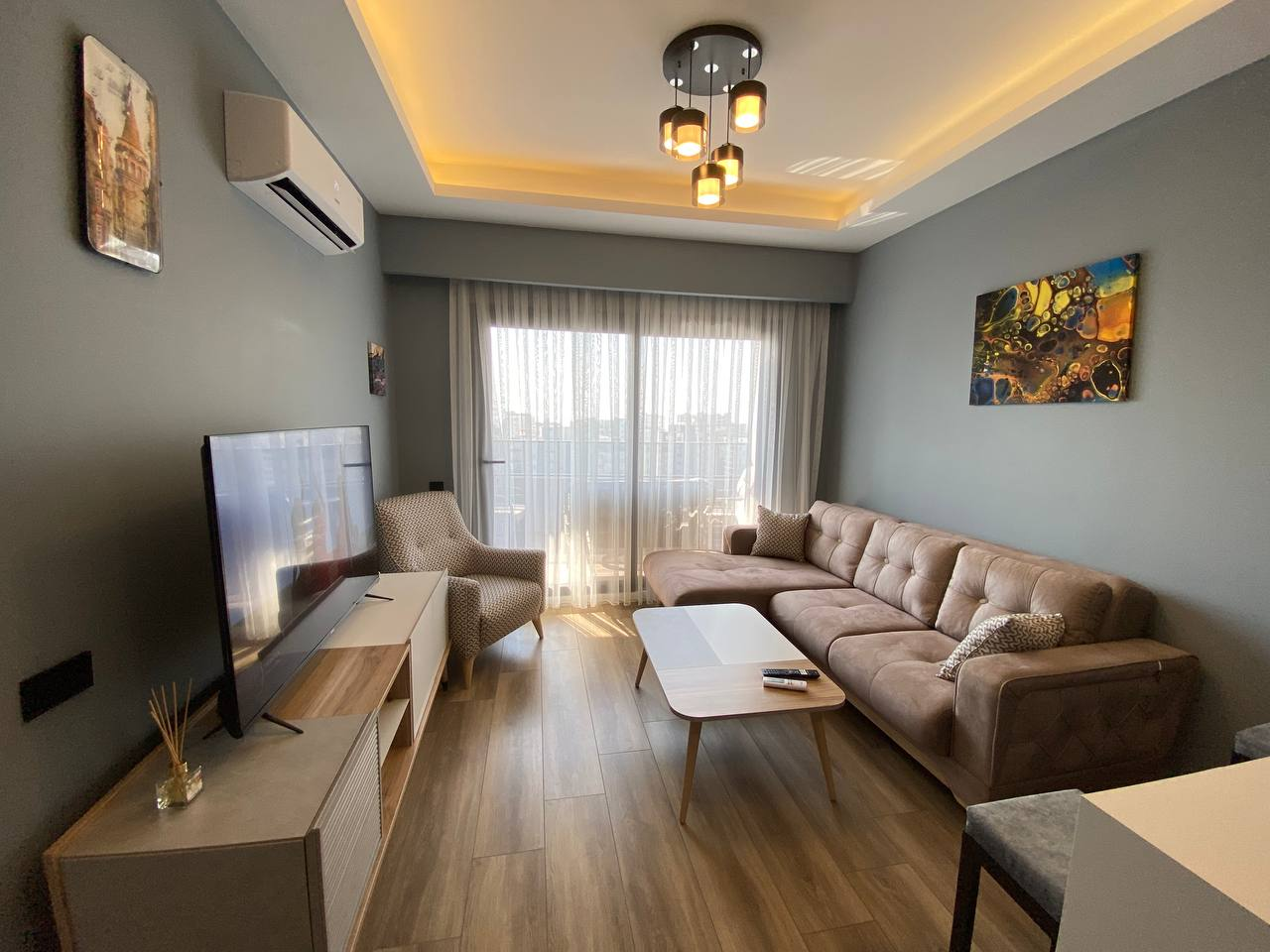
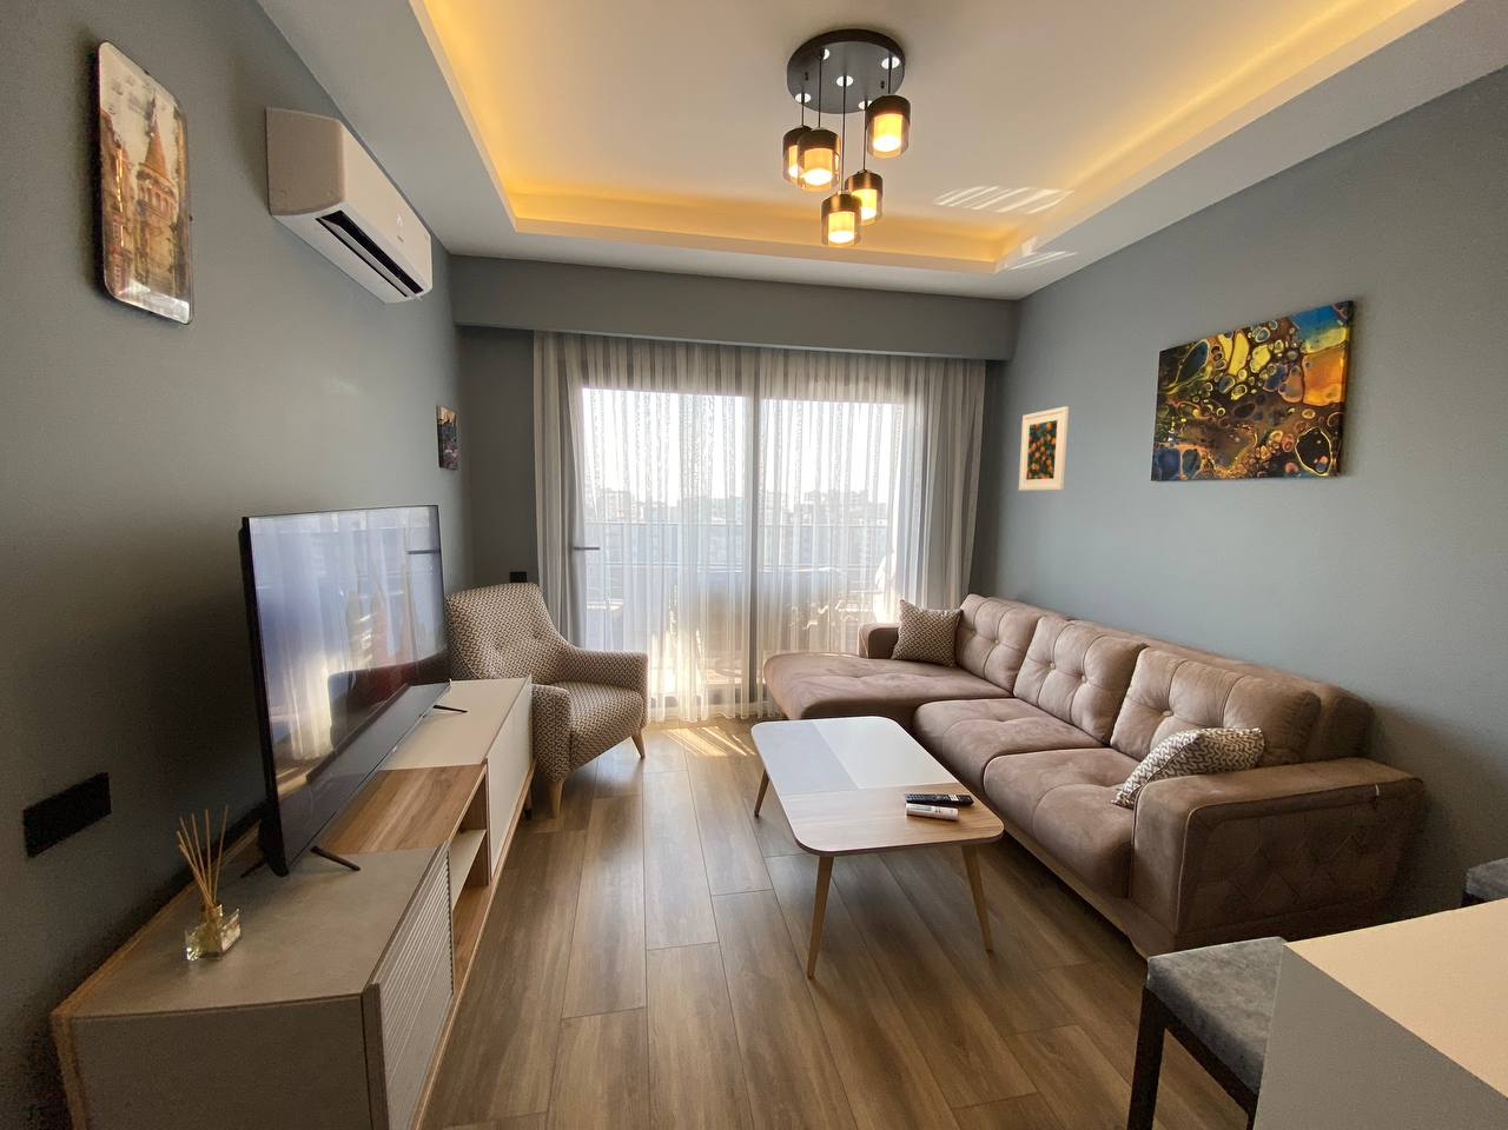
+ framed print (1041, 451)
